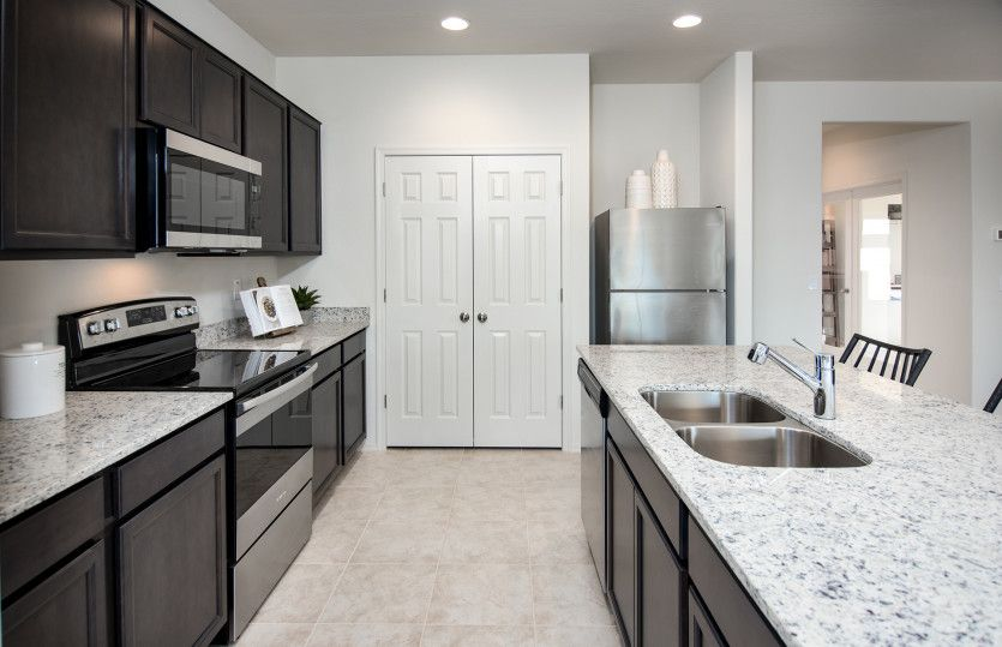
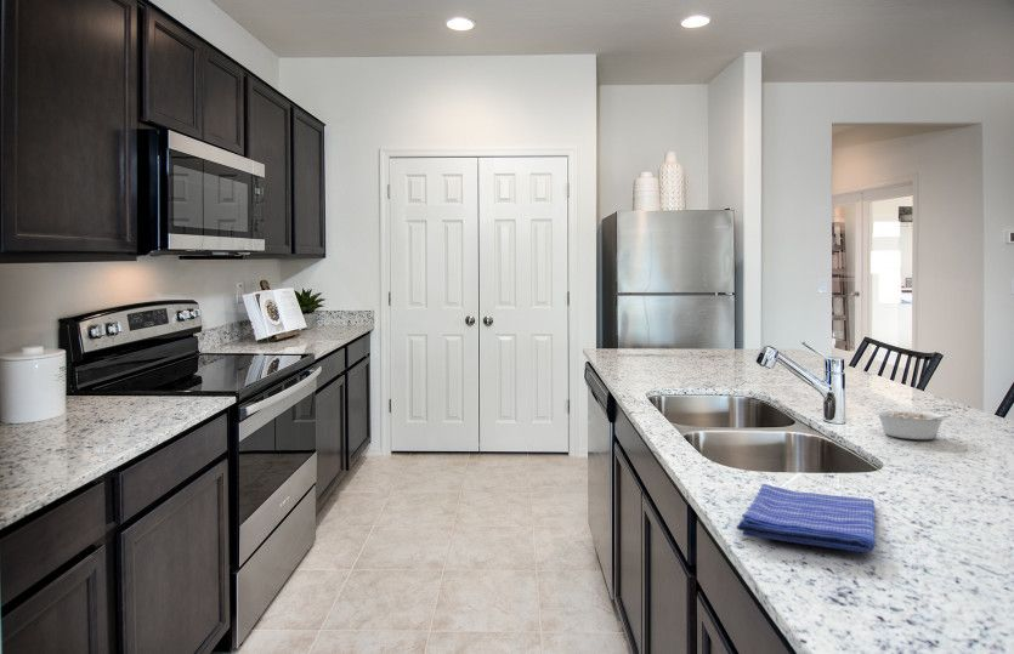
+ dish towel (809, 512)
+ legume (912, 422)
